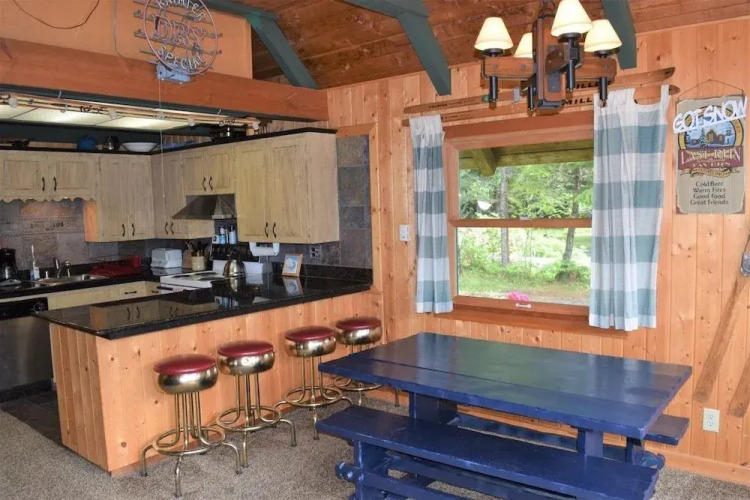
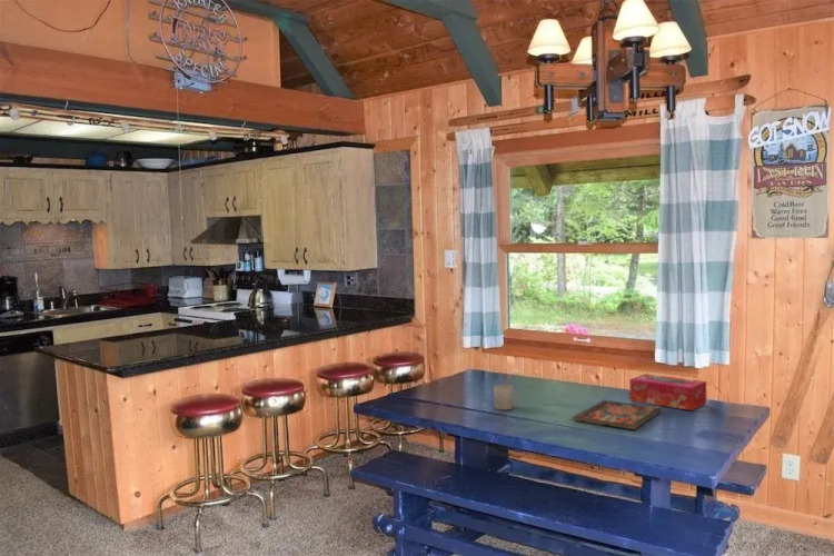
+ board game (618, 413)
+ tissue box (667, 390)
+ mug (507, 397)
